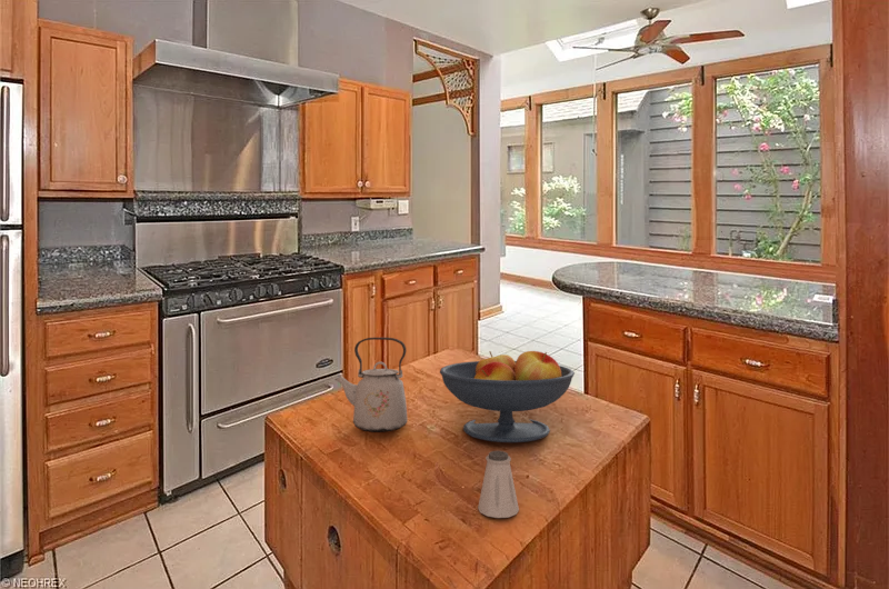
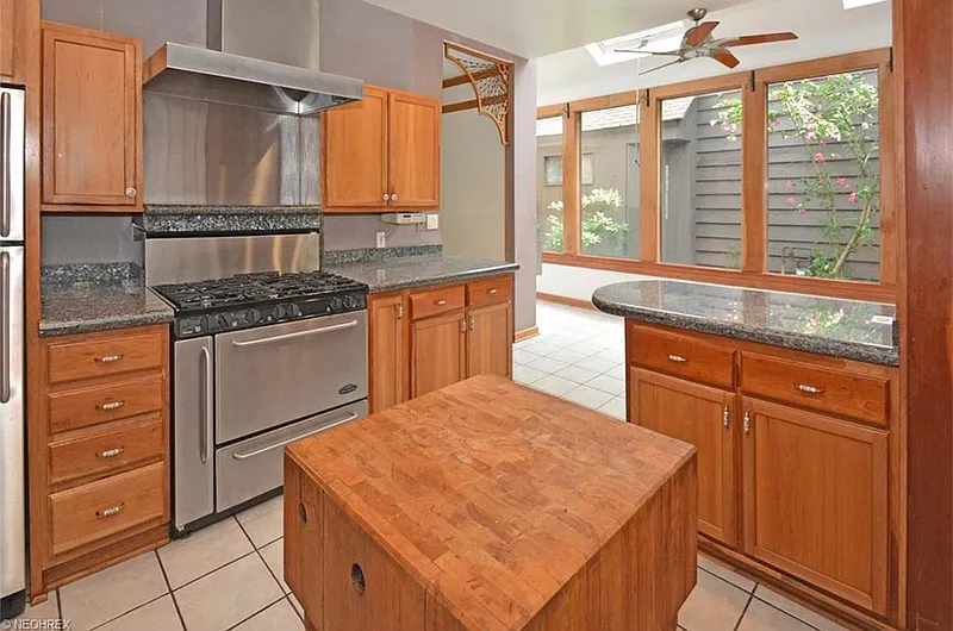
- kettle (370, 382)
- saltshaker (498, 481)
- fruit bowl (506, 389)
